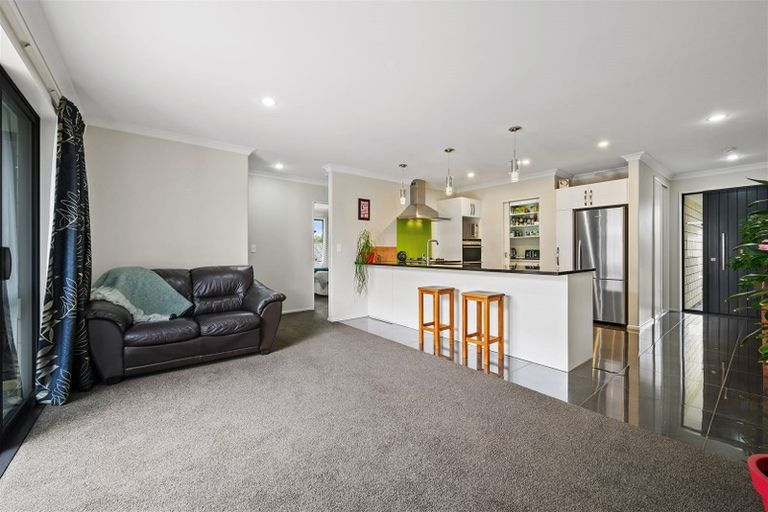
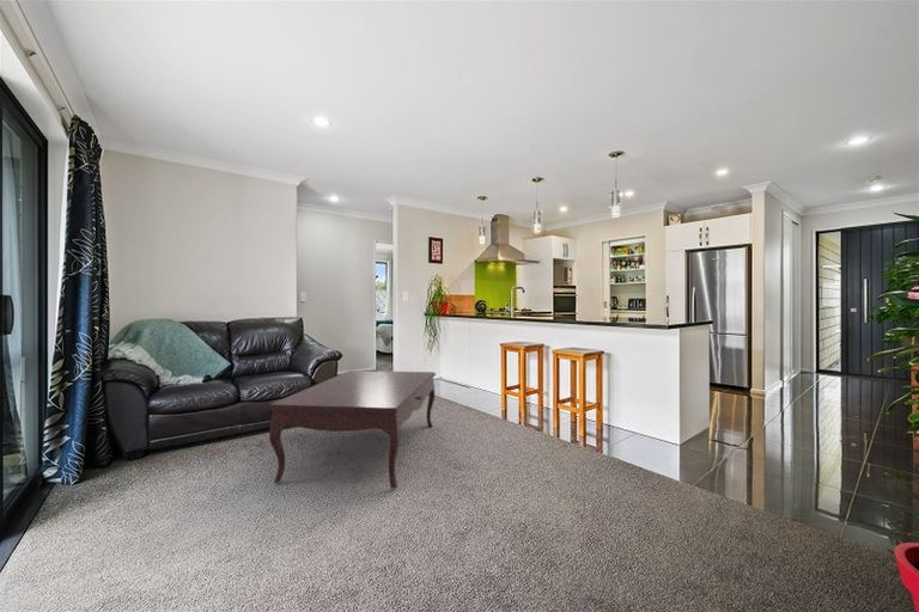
+ coffee table (367, 417)
